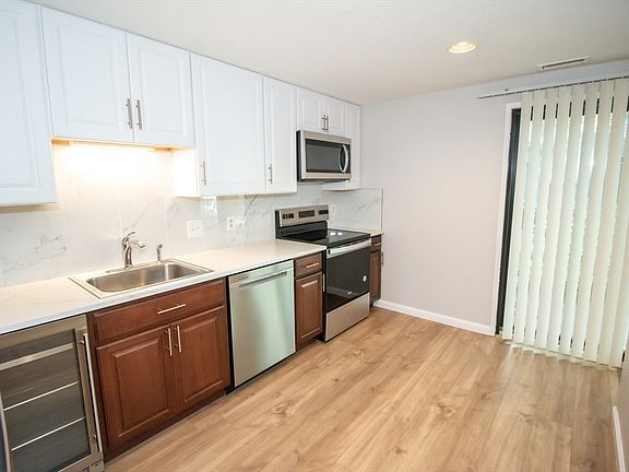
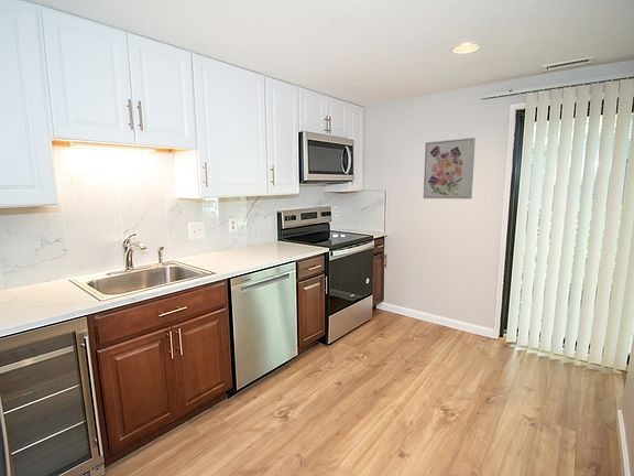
+ wall art (447, 170)
